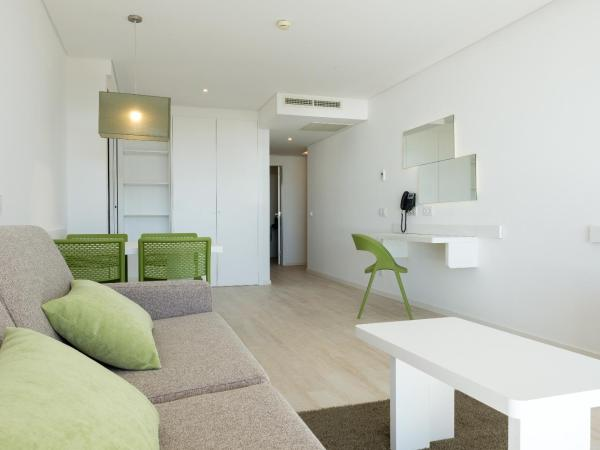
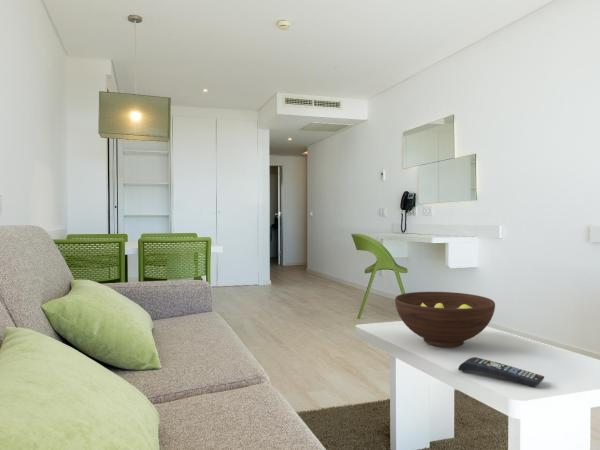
+ remote control (499, 371)
+ fruit bowl (443, 321)
